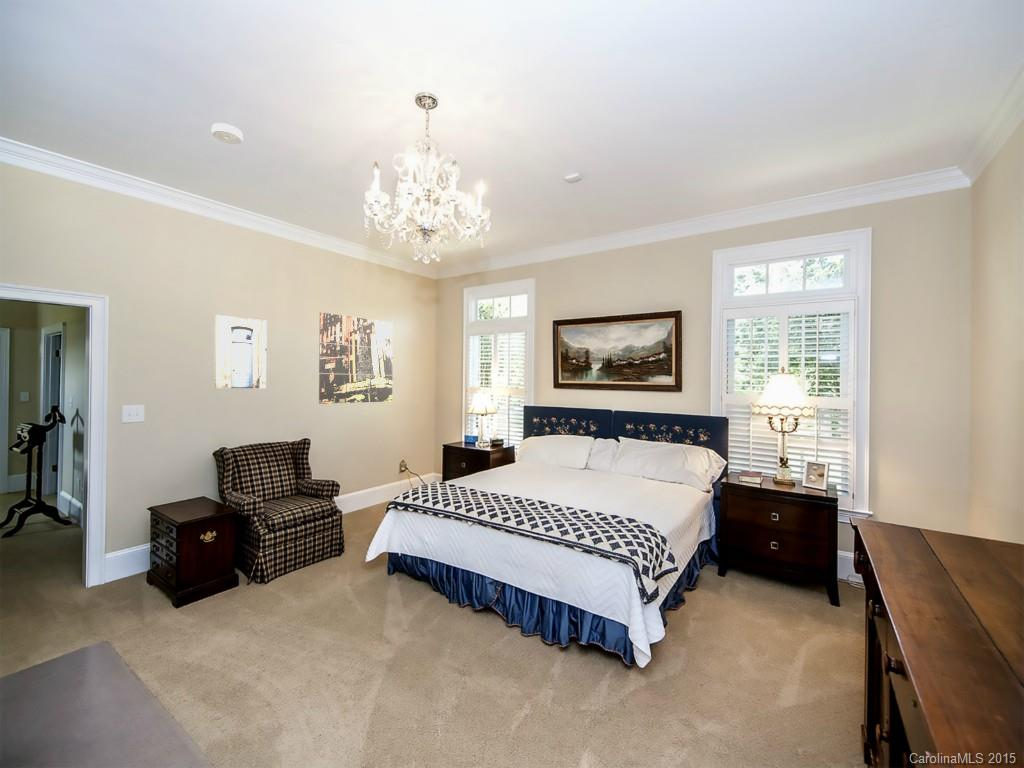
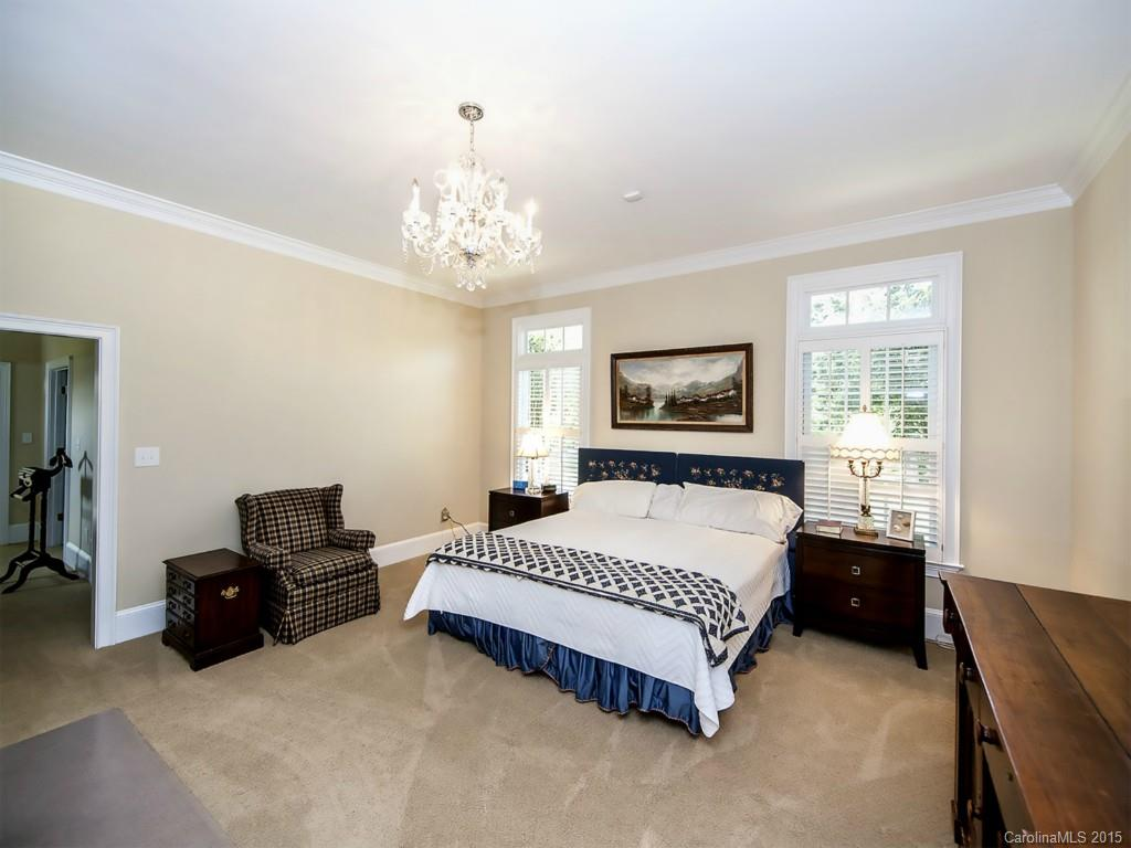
- wall art (241, 353)
- smoke detector (227, 133)
- wall art (358, 360)
